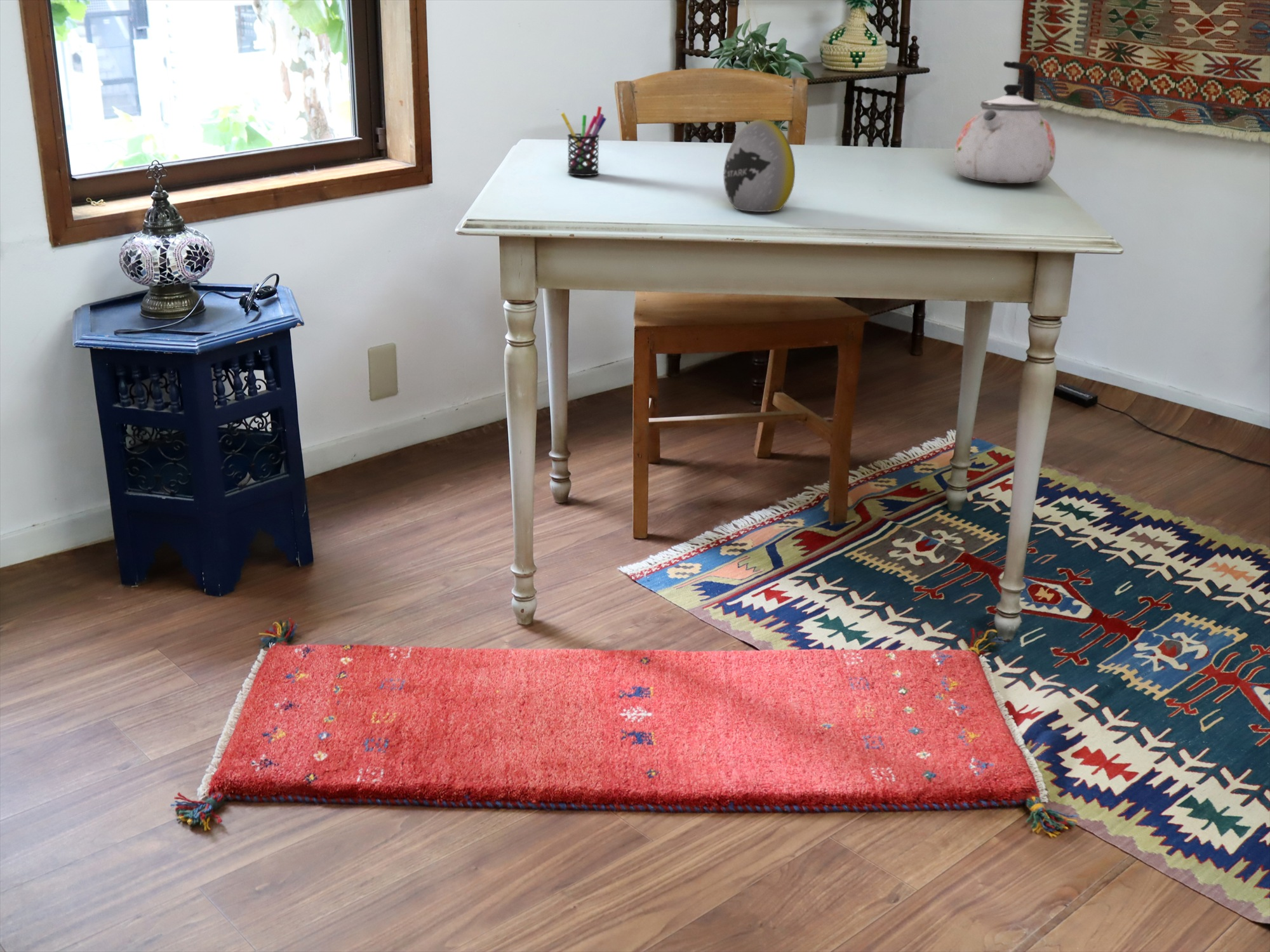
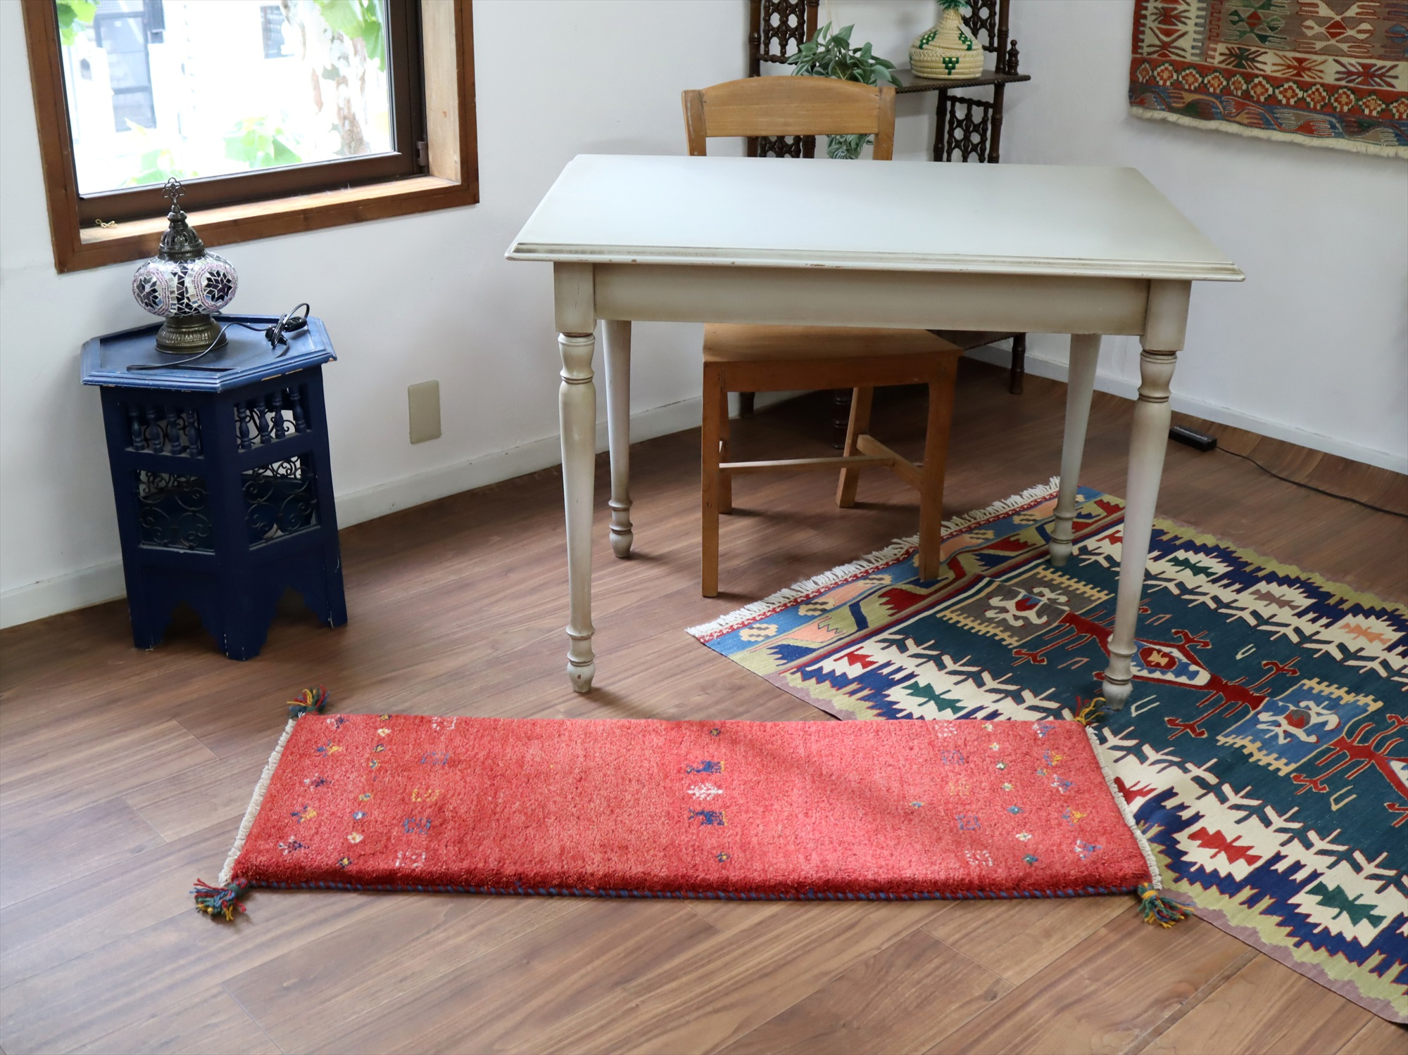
- decorative egg (759, 164)
- pen holder (585, 140)
- kettle (1008, 122)
